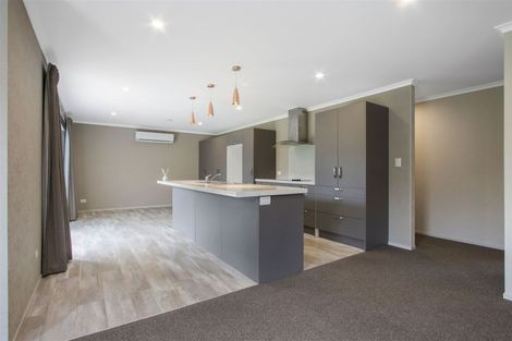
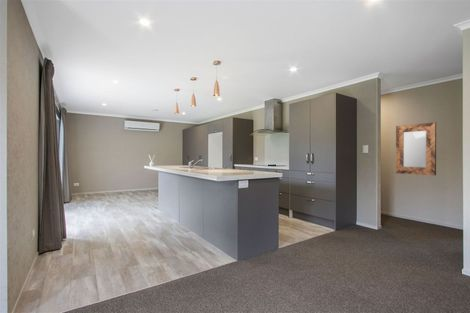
+ home mirror (414, 149)
